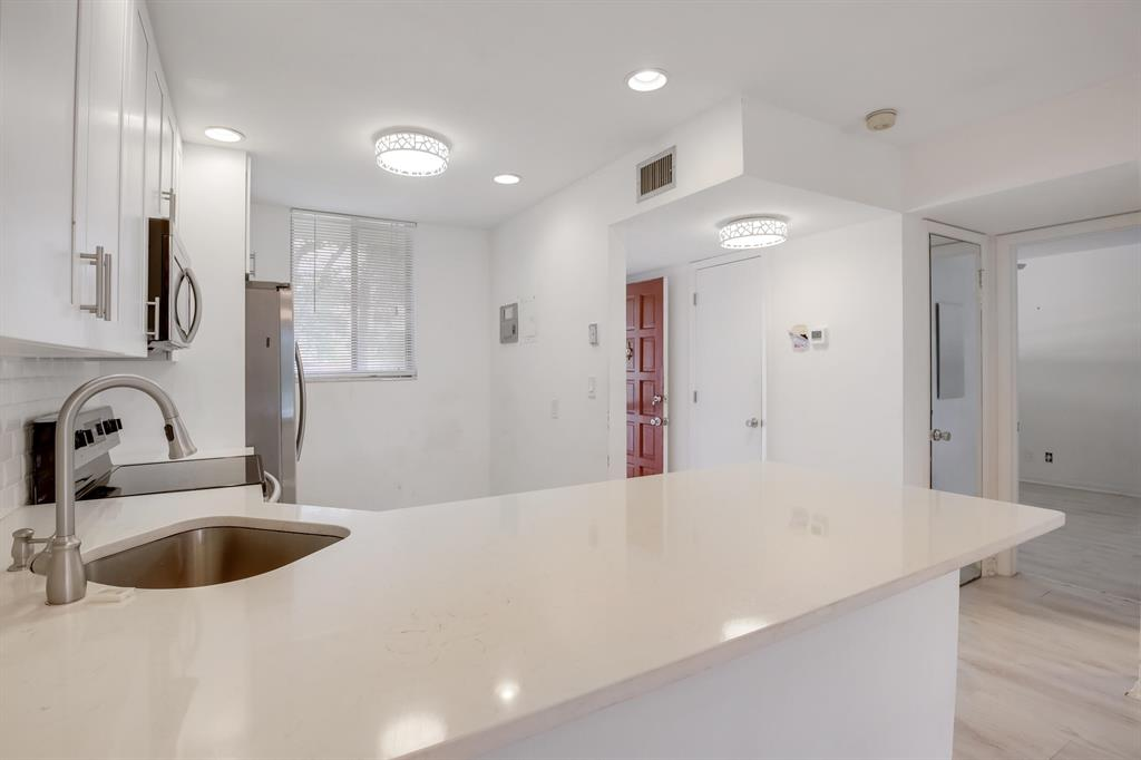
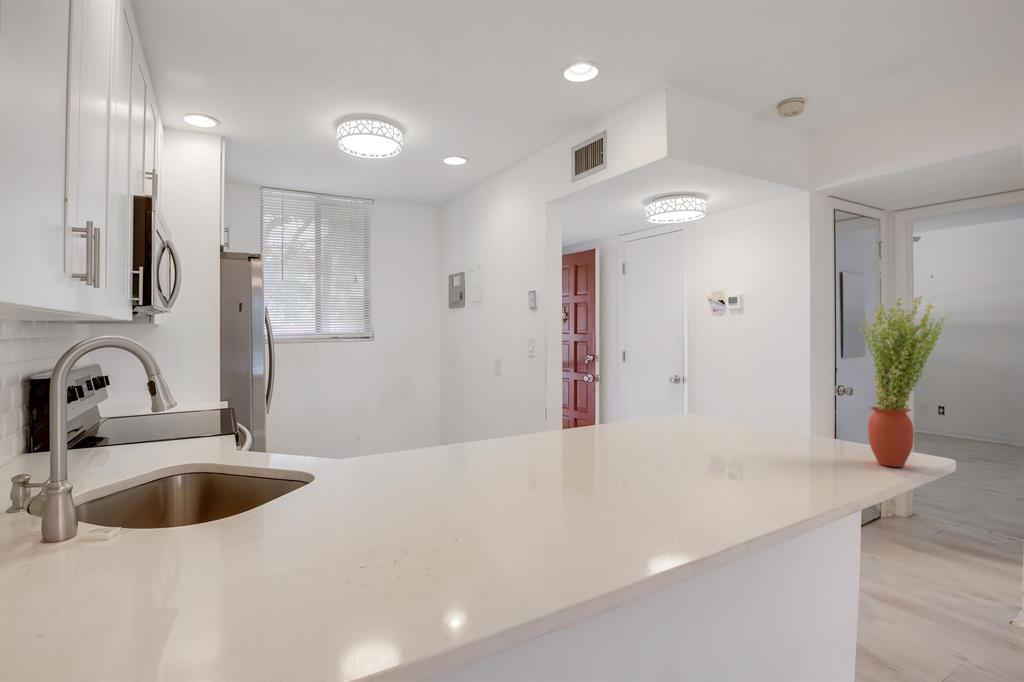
+ potted plant (903, 381)
